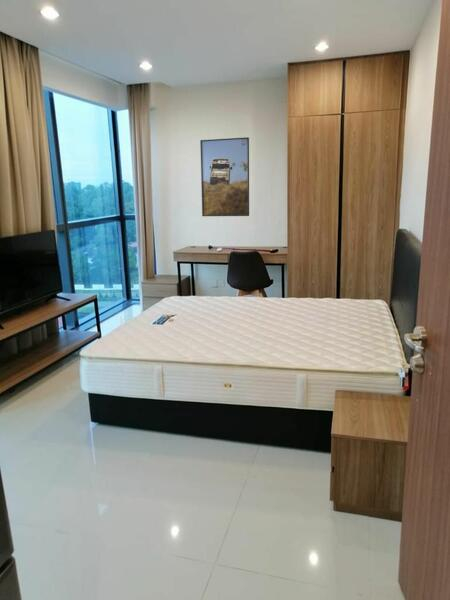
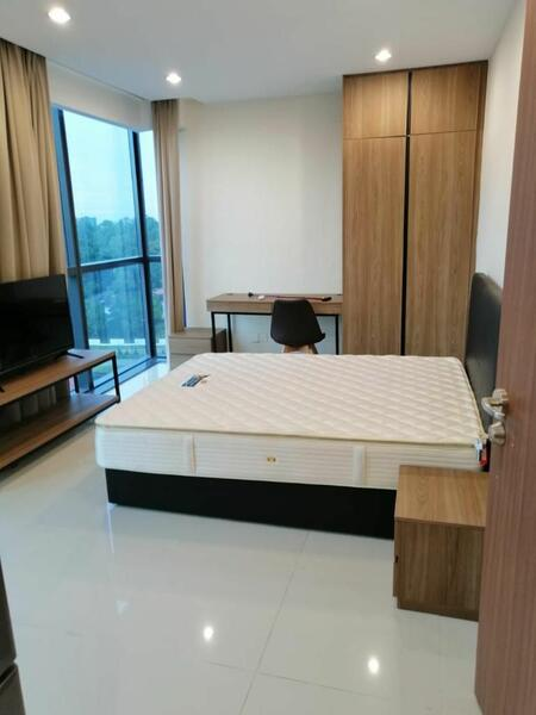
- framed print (224, 178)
